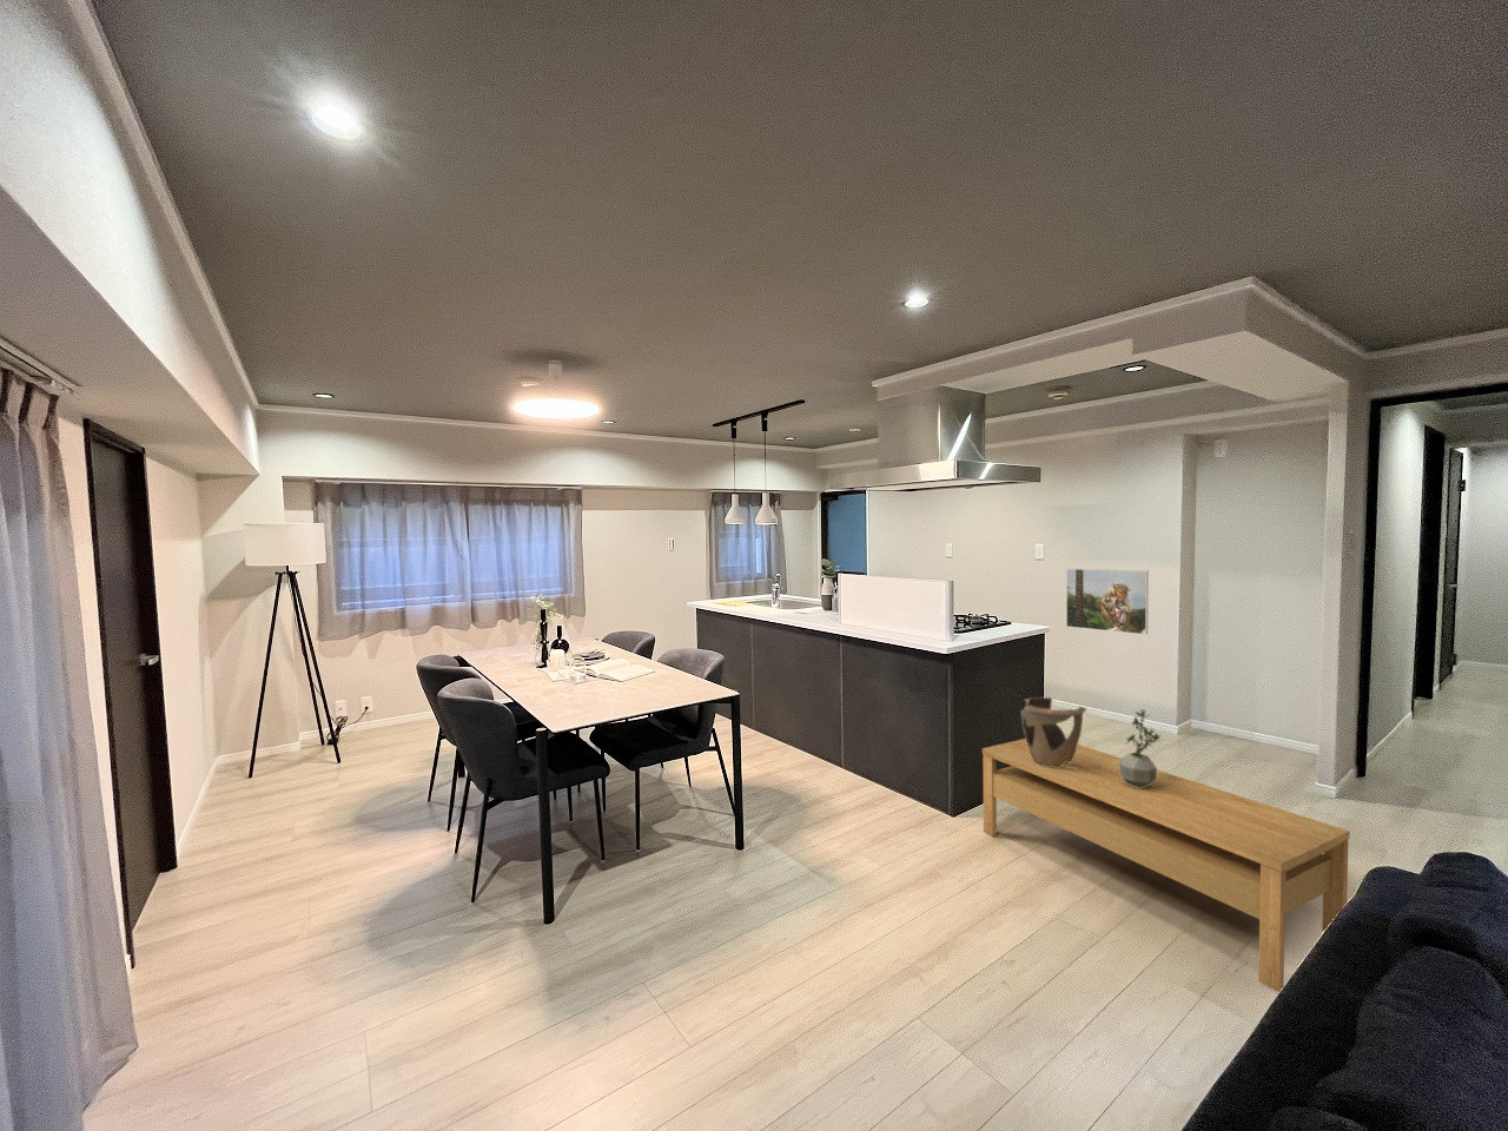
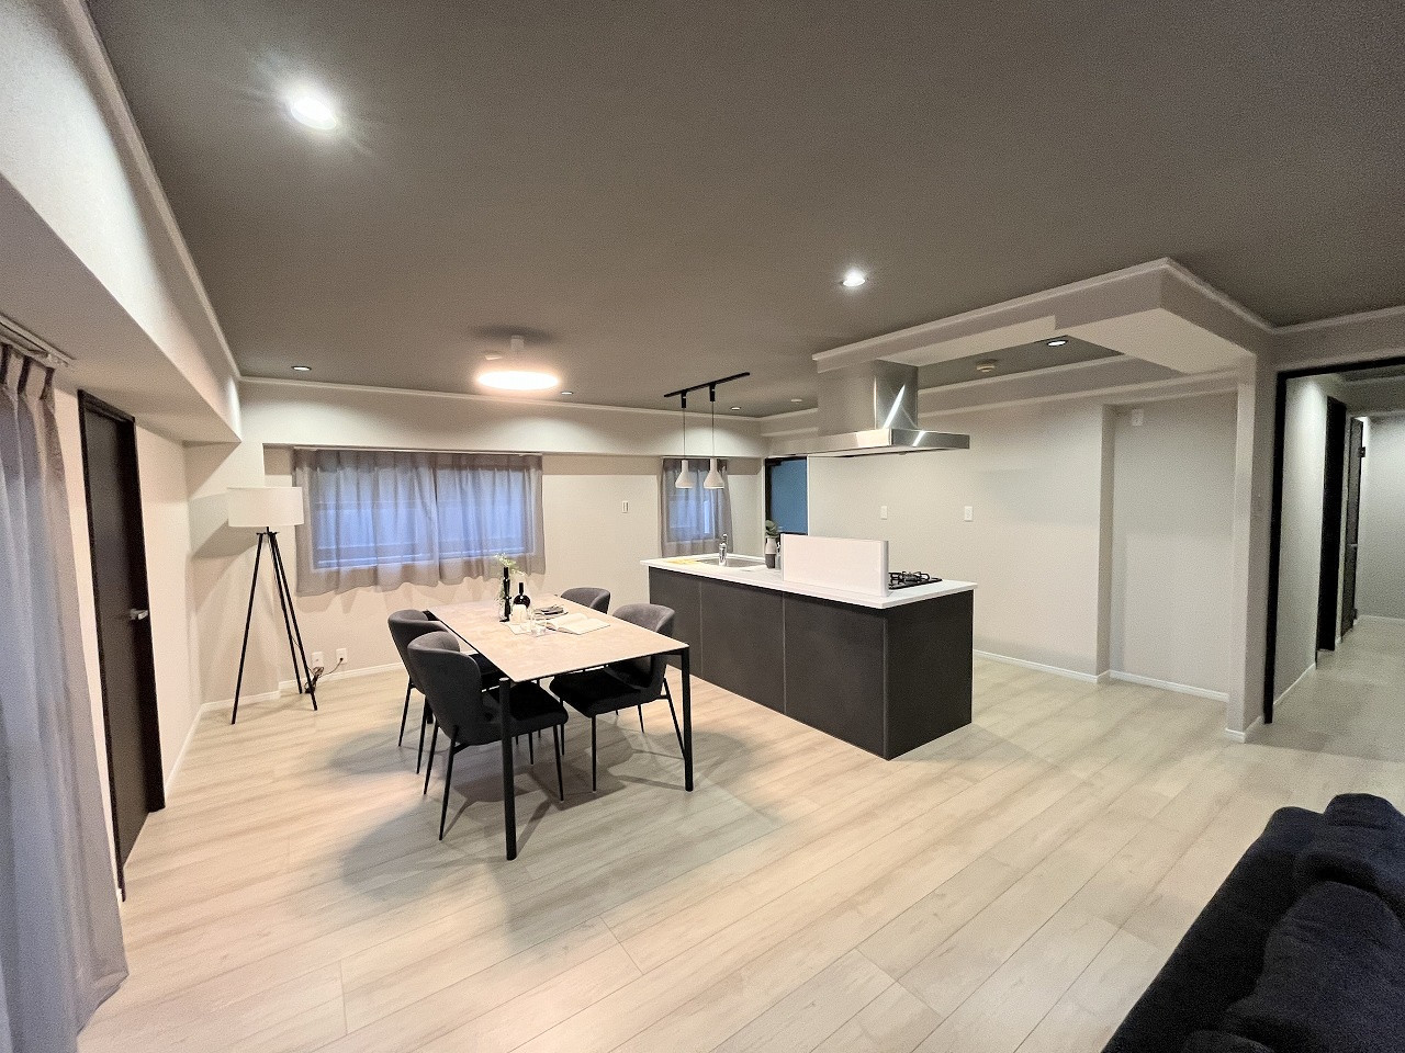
- decorative bowl (1048, 732)
- potted plant (1140, 746)
- coffee table (1133, 832)
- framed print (1105, 600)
